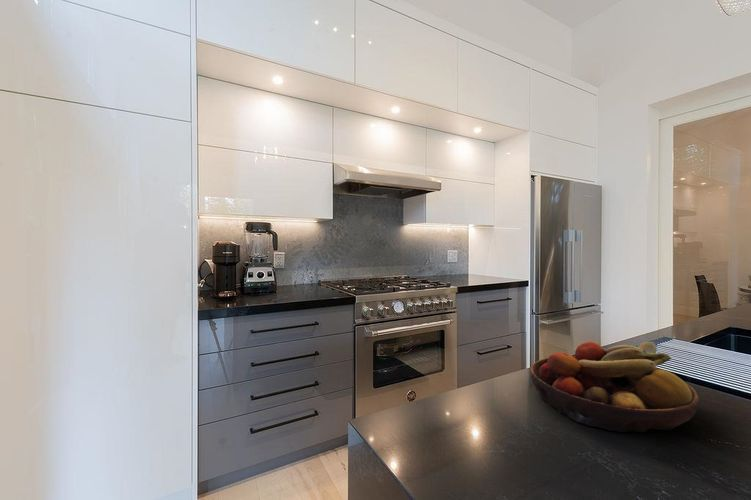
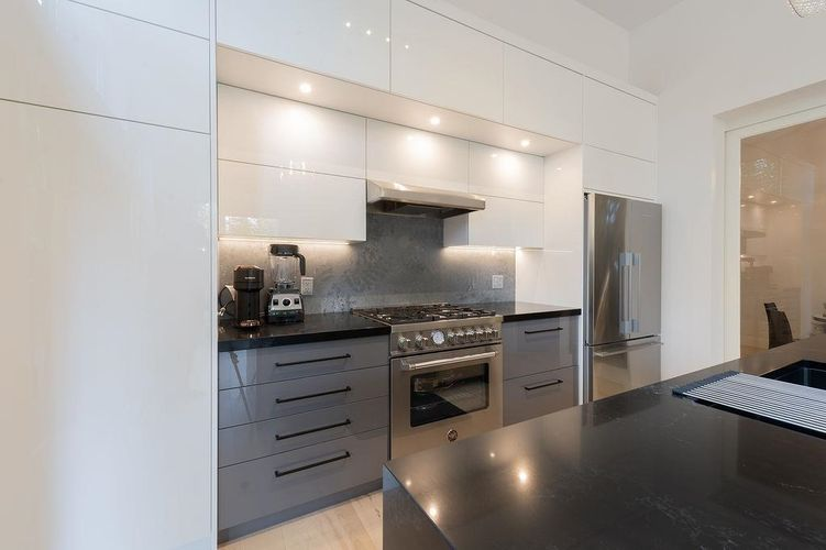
- fruit bowl (604, 371)
